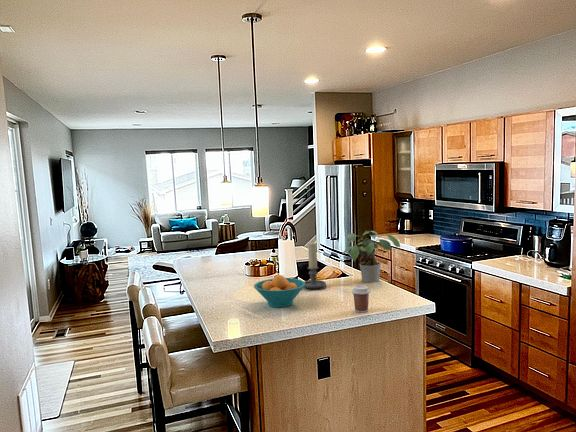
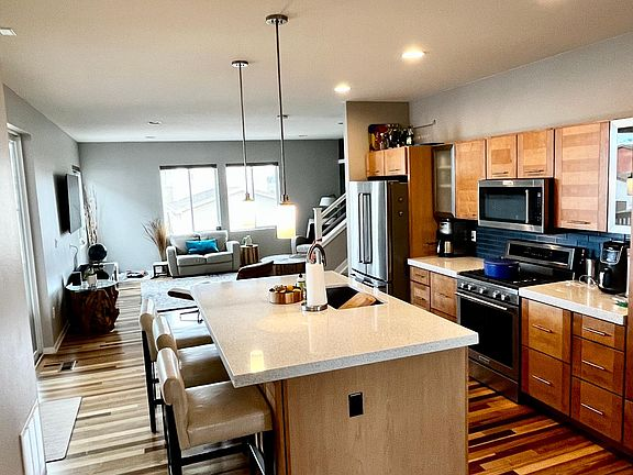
- candle holder (314, 265)
- fruit bowl (279, 289)
- coffee cup (361, 298)
- potted plant (365, 256)
